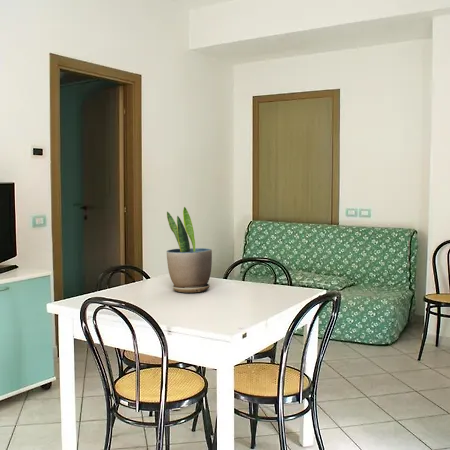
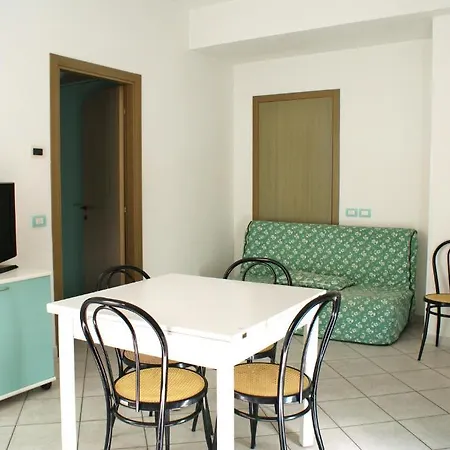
- potted plant (189, 248)
